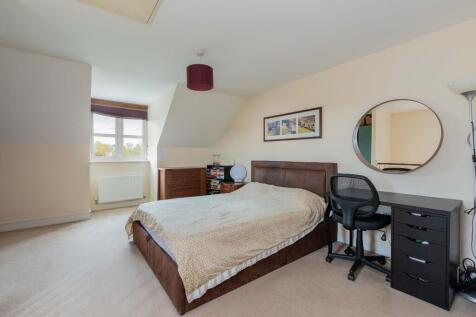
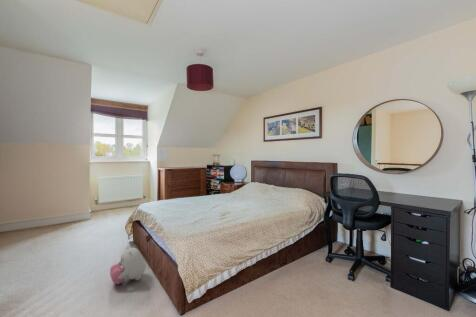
+ plush toy (128, 264)
